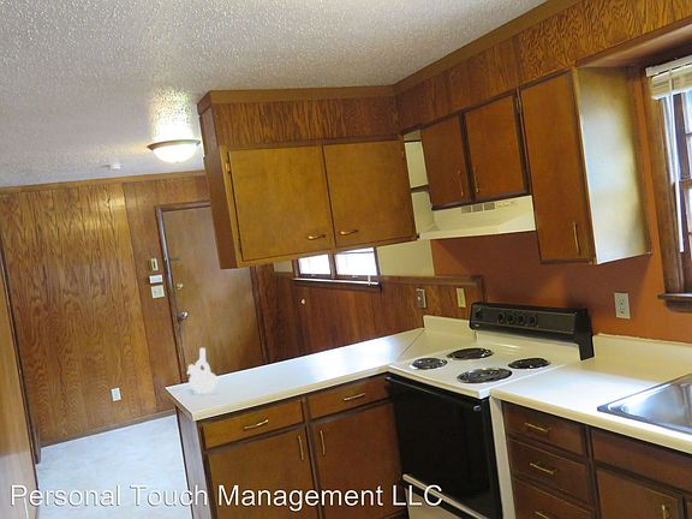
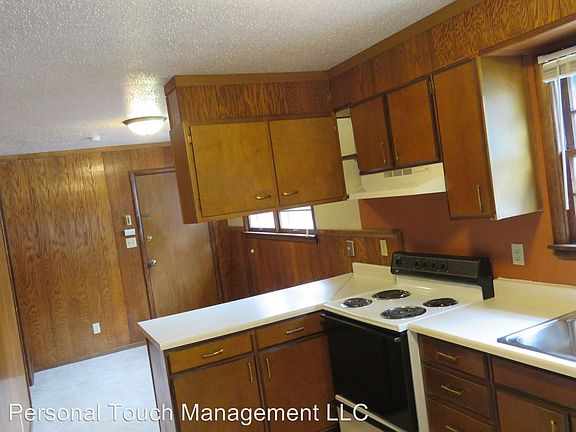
- teapot (201, 370)
